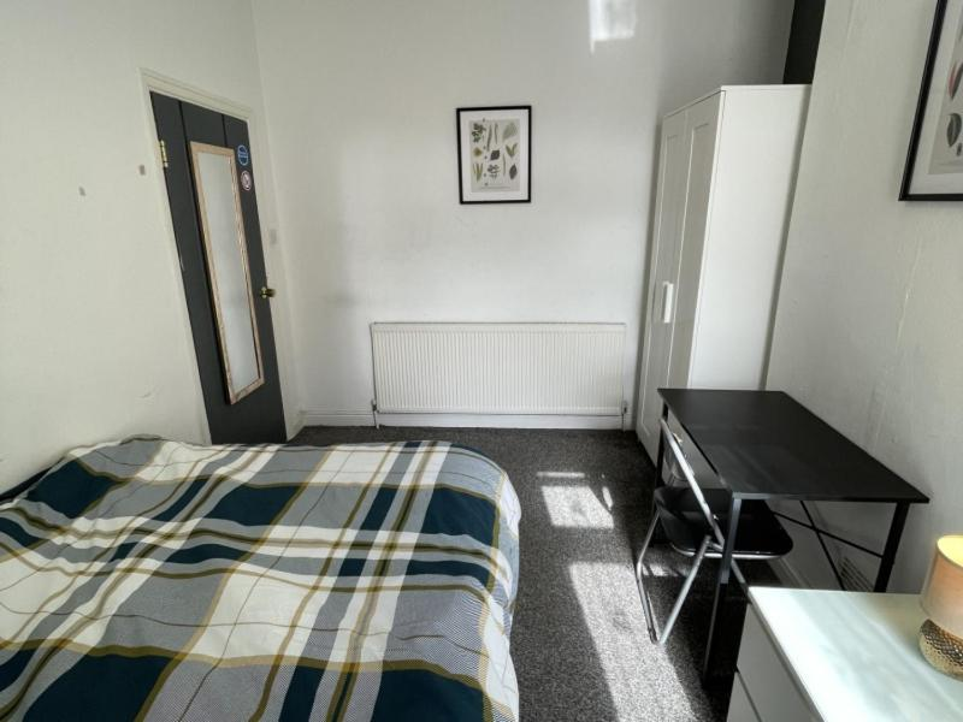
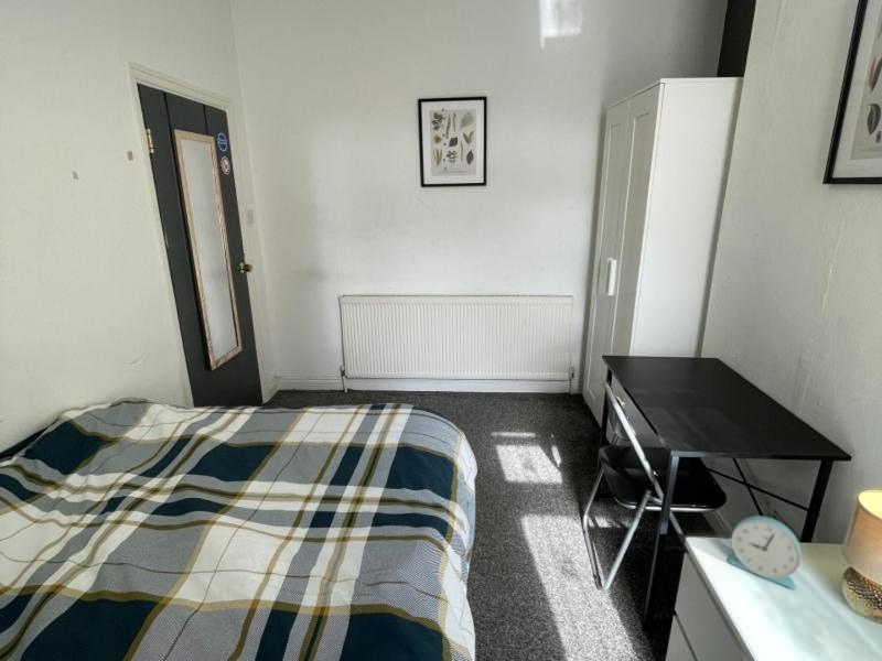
+ alarm clock (765, 543)
